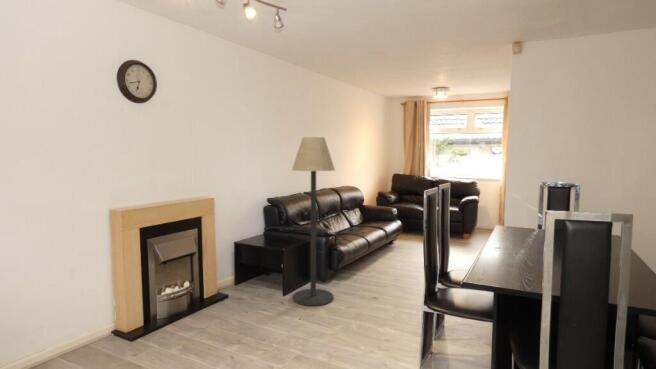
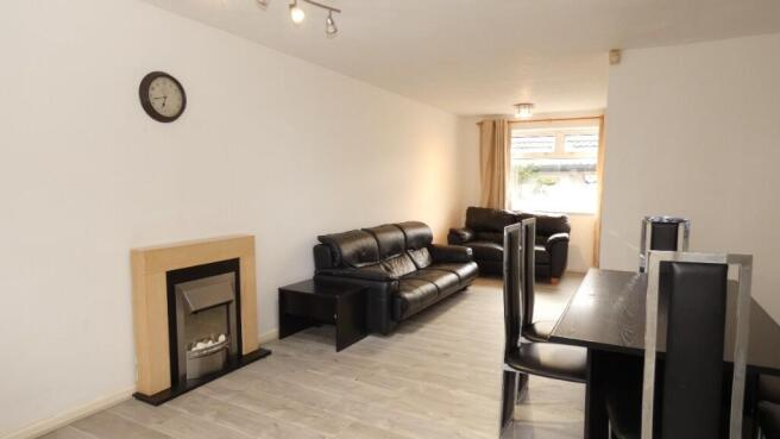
- floor lamp (313, 219)
